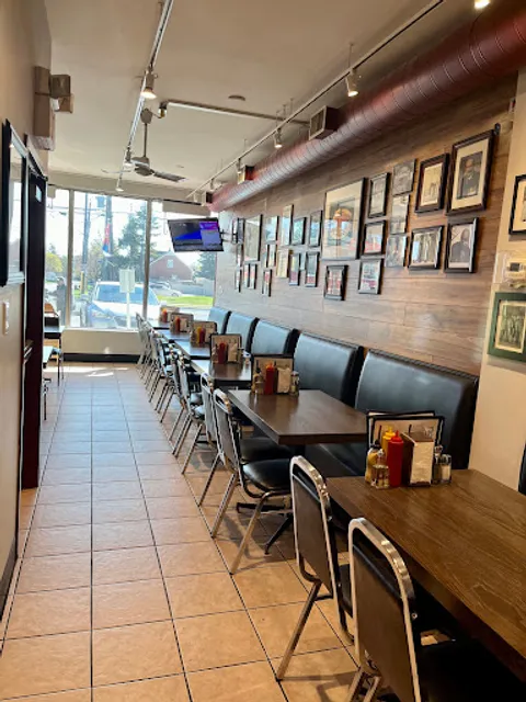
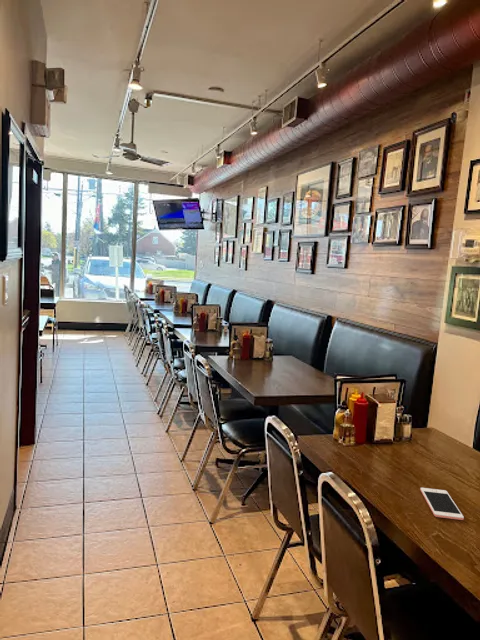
+ cell phone (440, 502)
